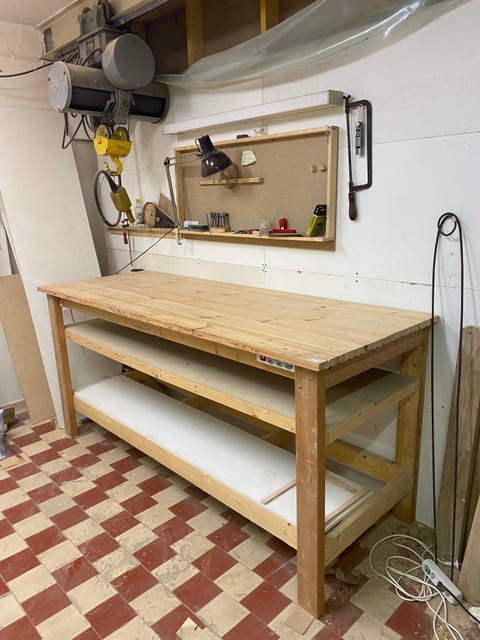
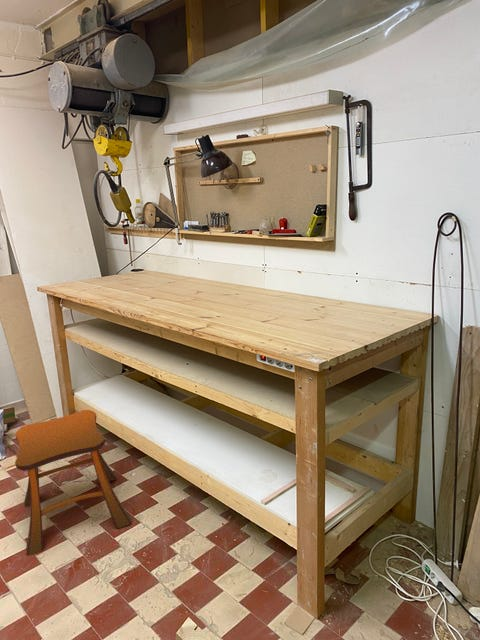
+ stool (64, 469)
